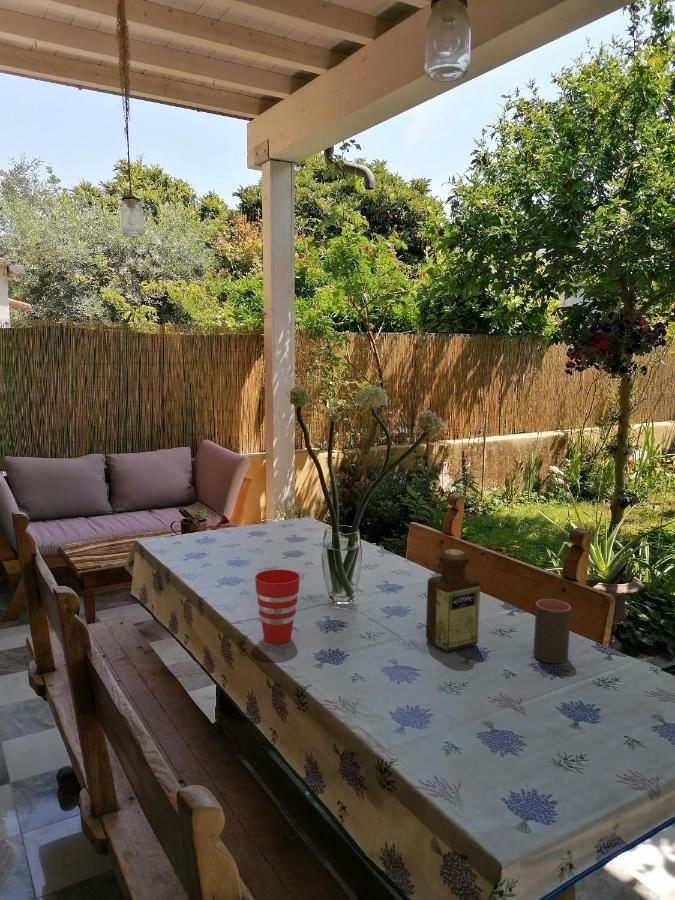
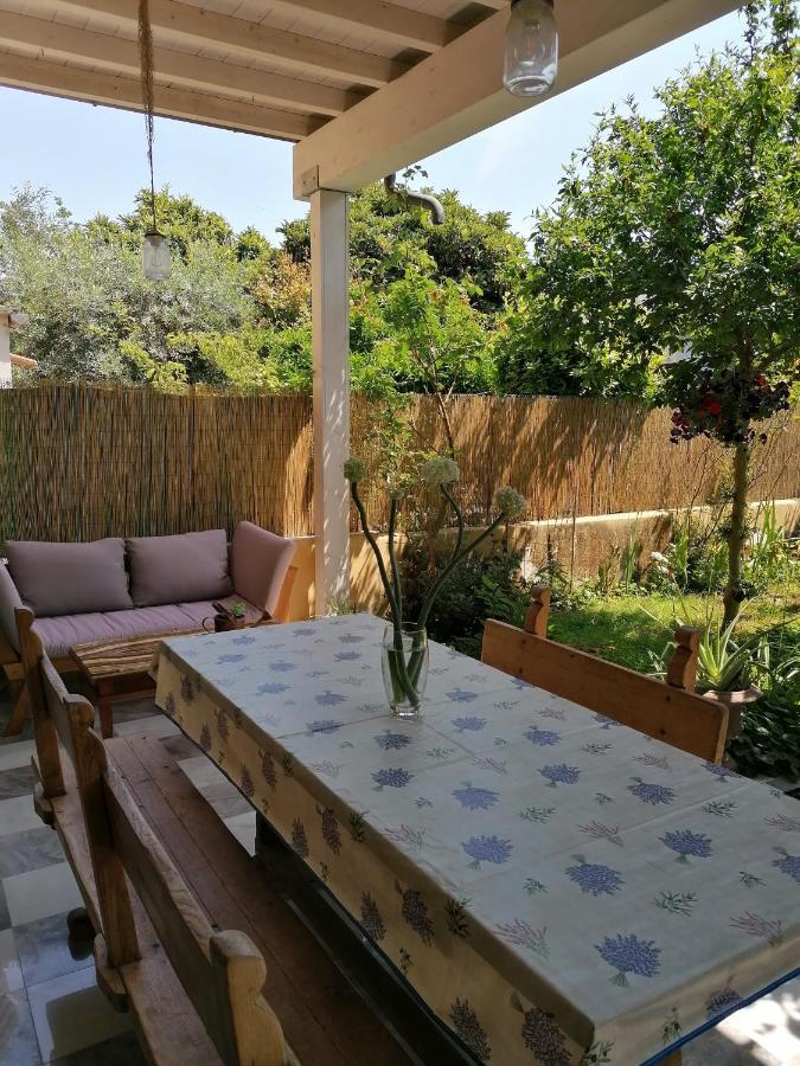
- cup (551, 630)
- bottle (453, 597)
- cup (277, 607)
